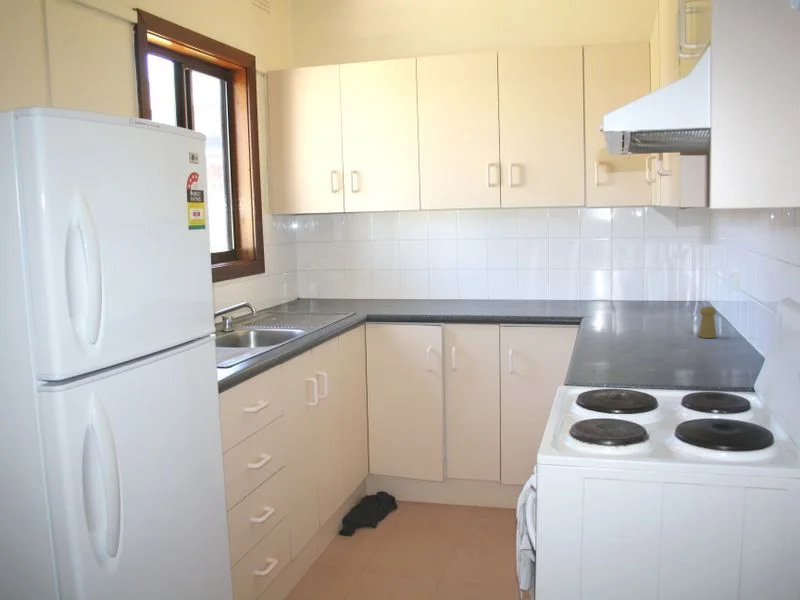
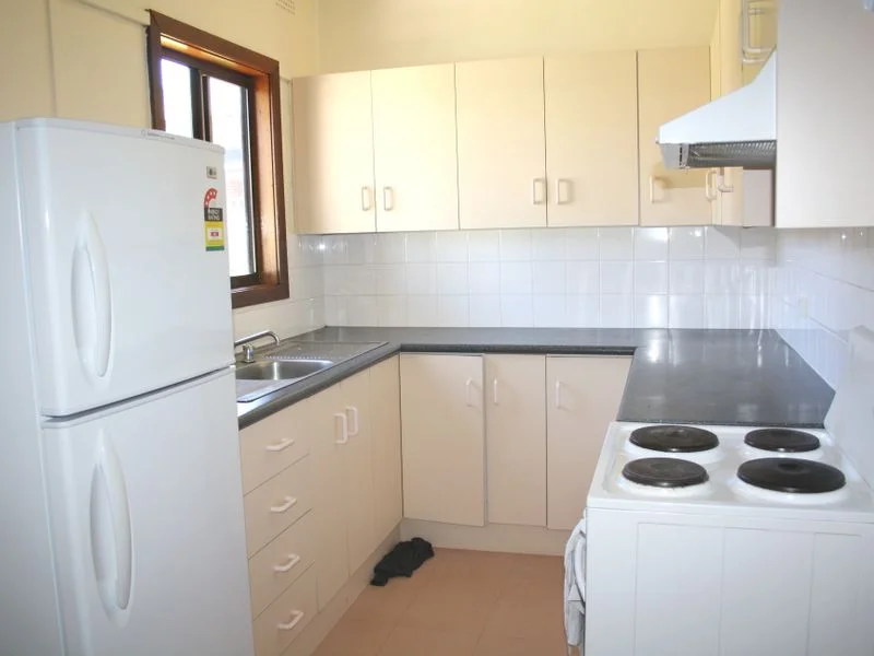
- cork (707, 321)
